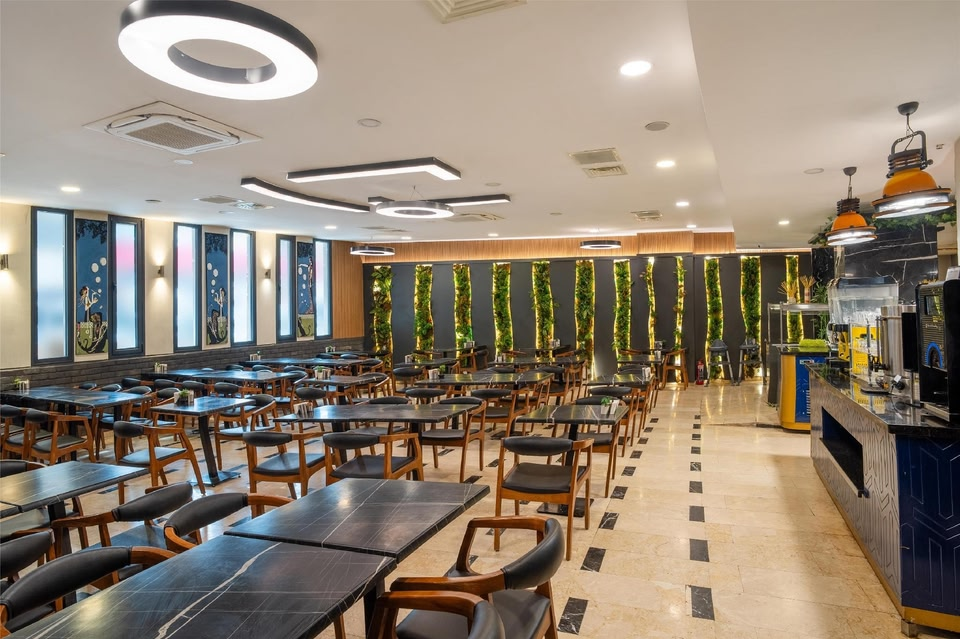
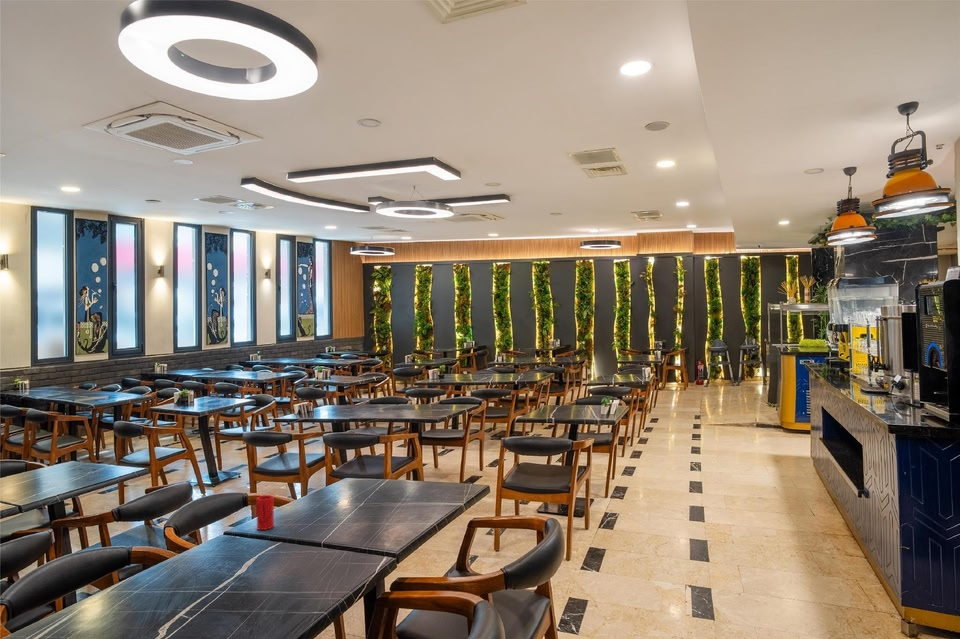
+ cup (265, 512)
